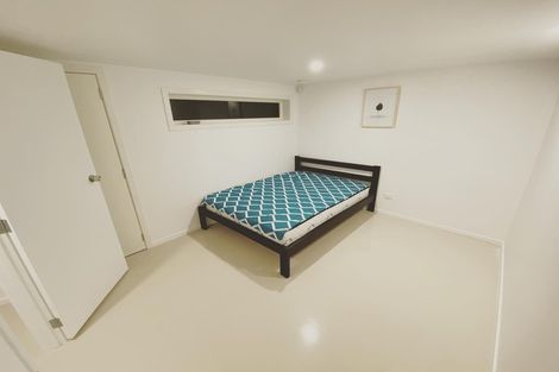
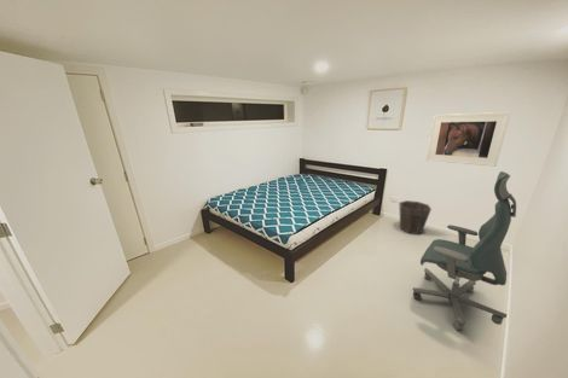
+ waste bin (412, 217)
+ office chair (470, 246)
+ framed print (463, 139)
